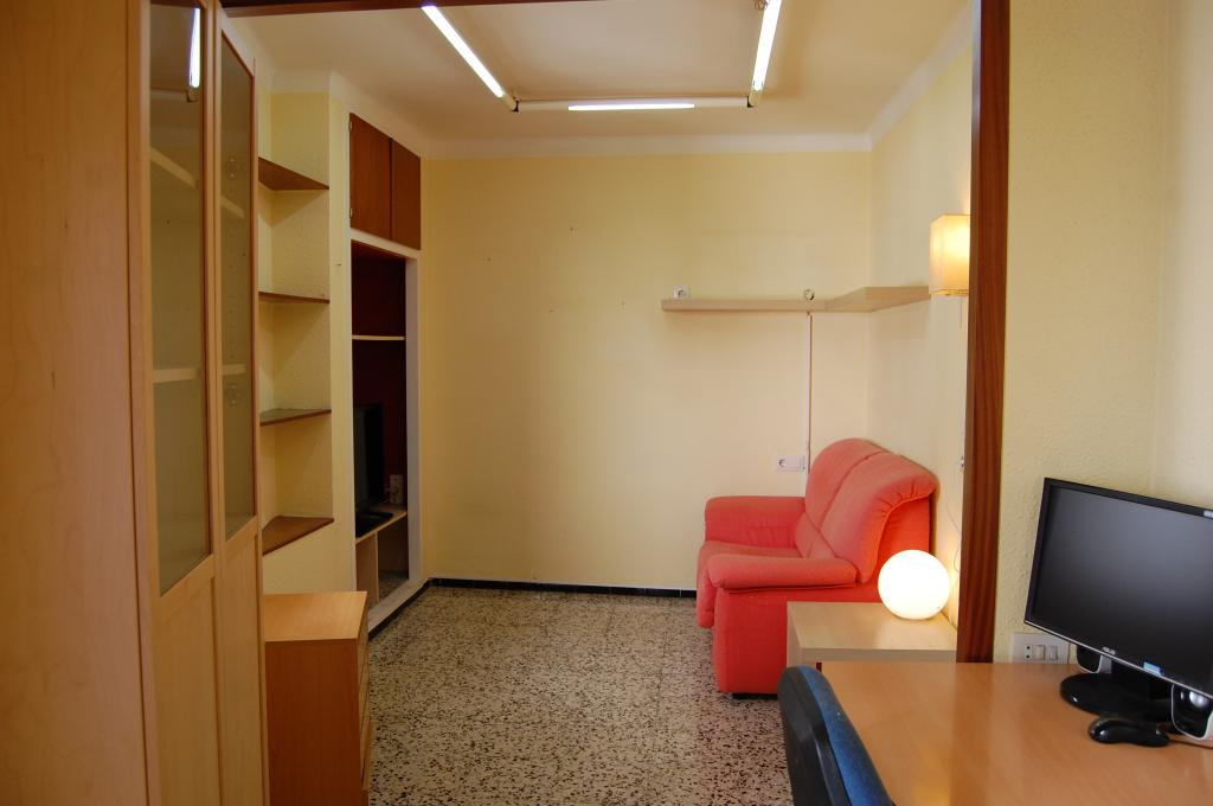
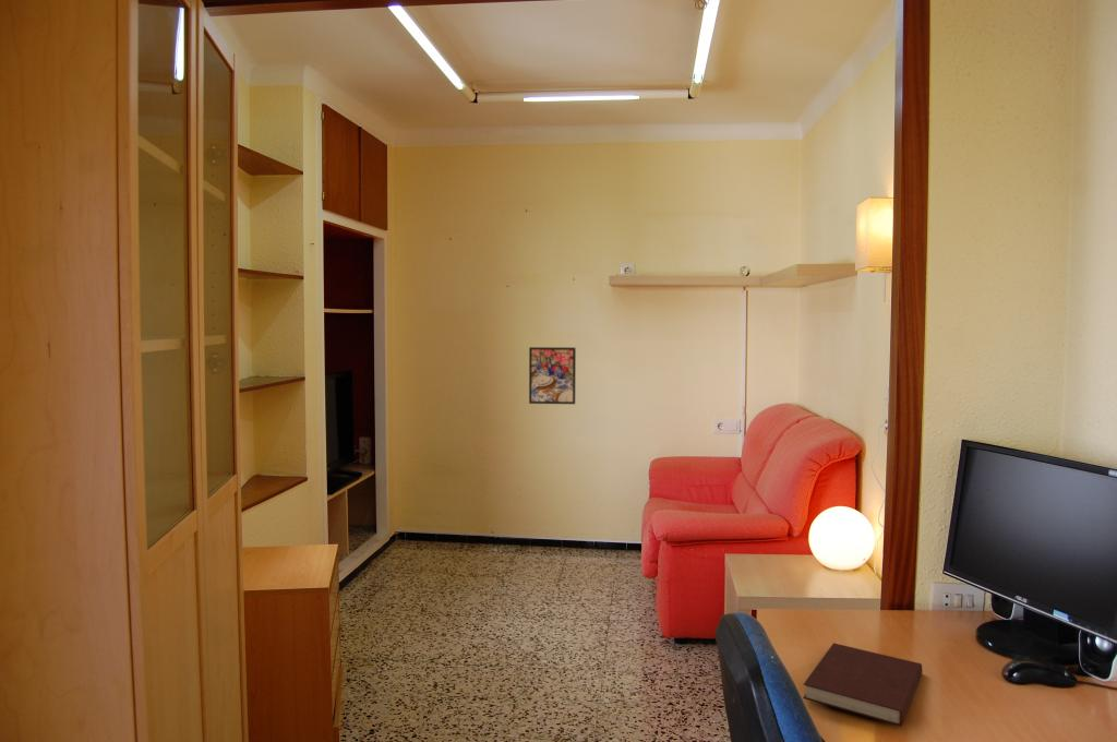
+ notebook (864, 680)
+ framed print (552, 375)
